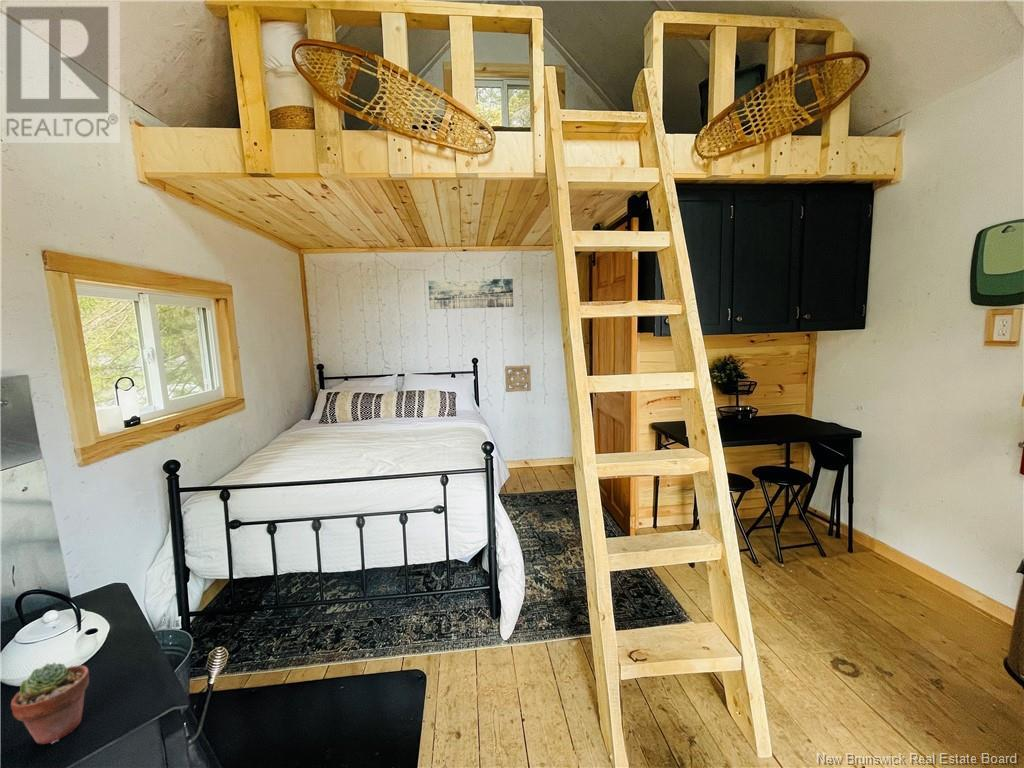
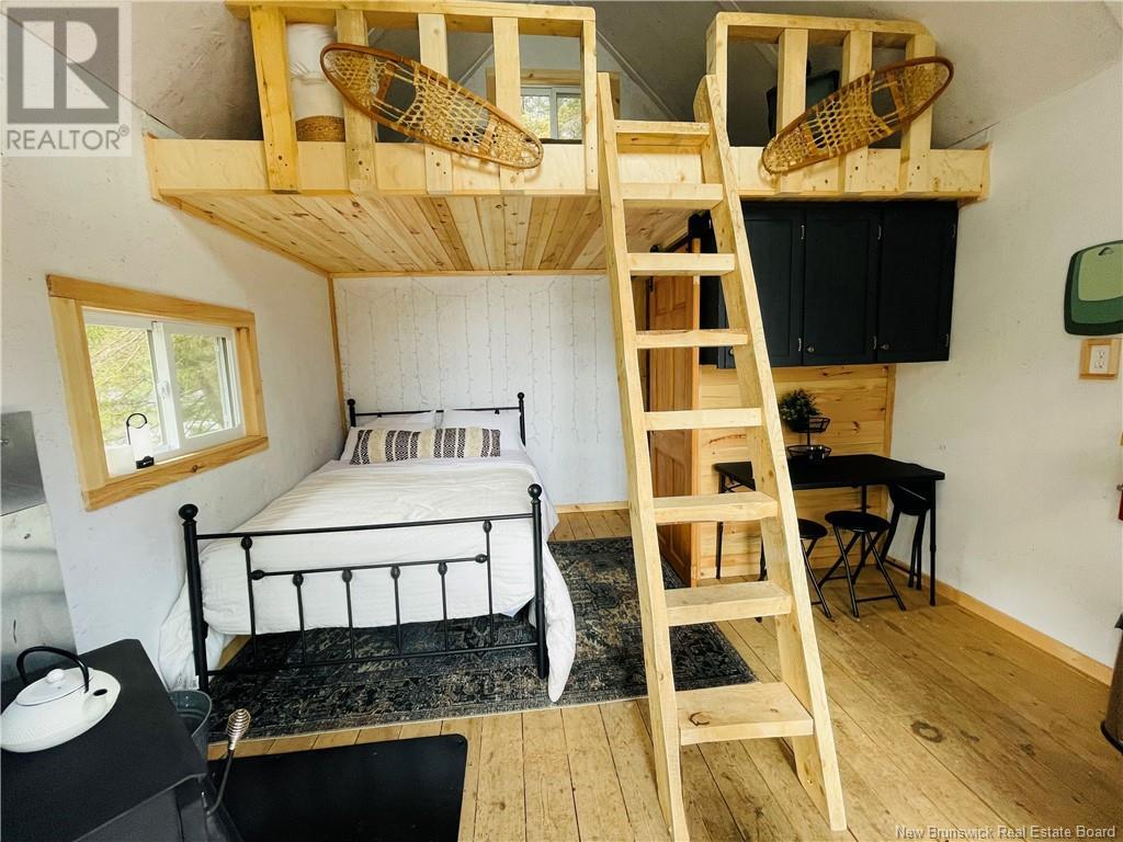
- potted succulent (53, 697)
- wall ornament (517, 378)
- wall art (471, 293)
